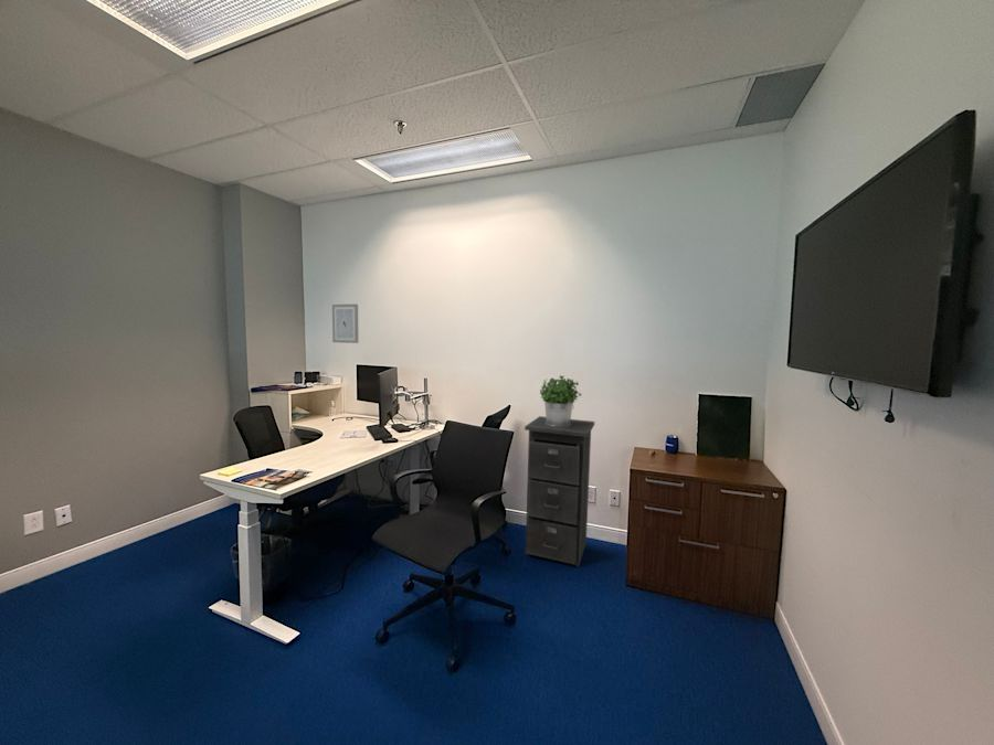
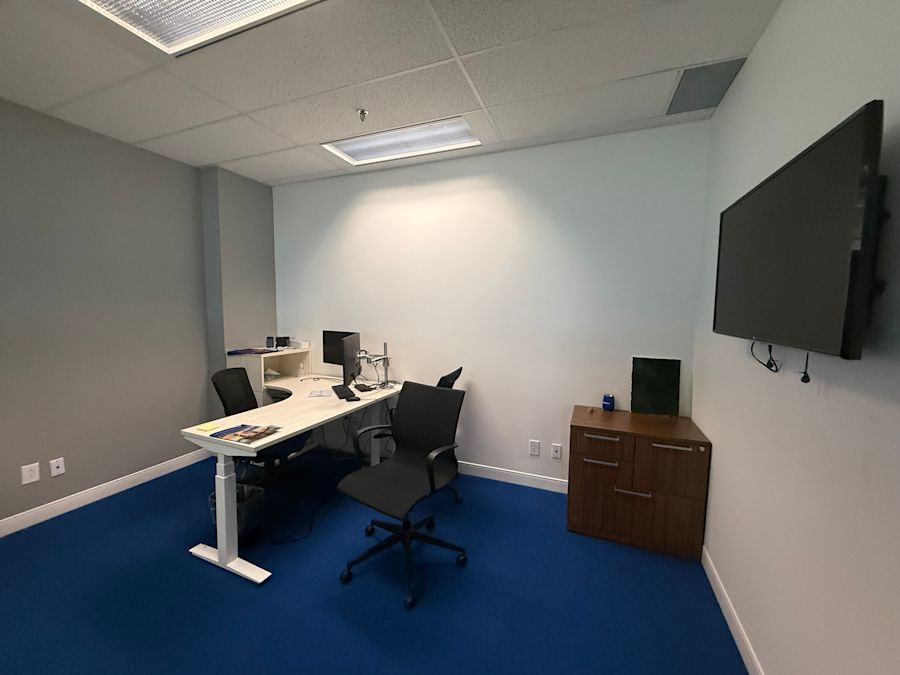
- wall art (345, 323)
- filing cabinet (558, 488)
- potted plant (559, 400)
